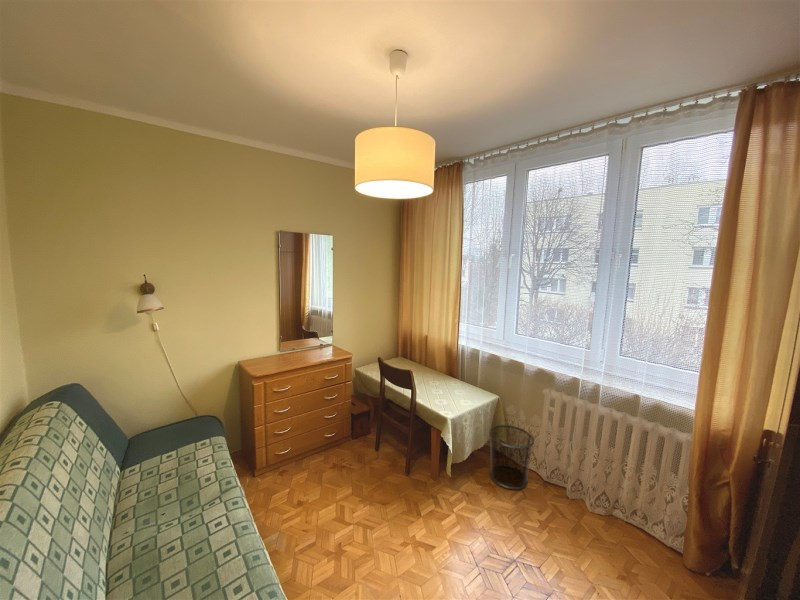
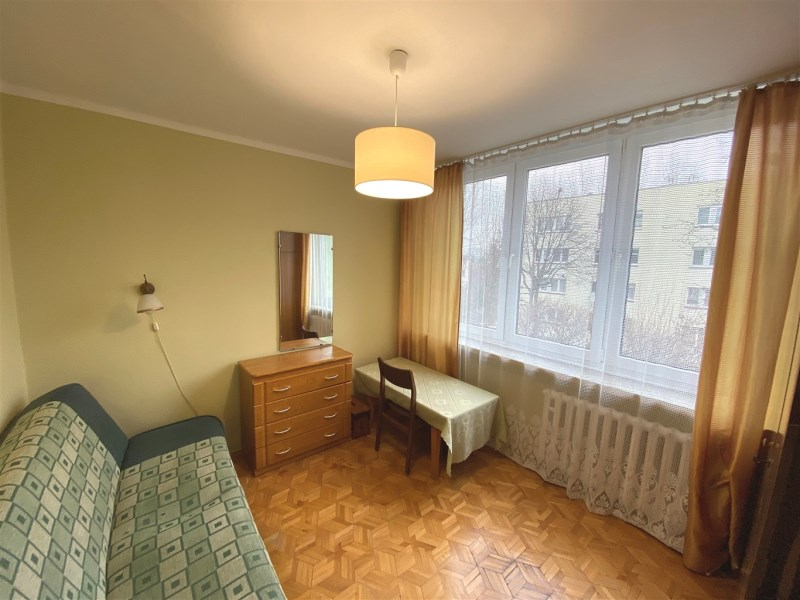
- waste bin (509, 456)
